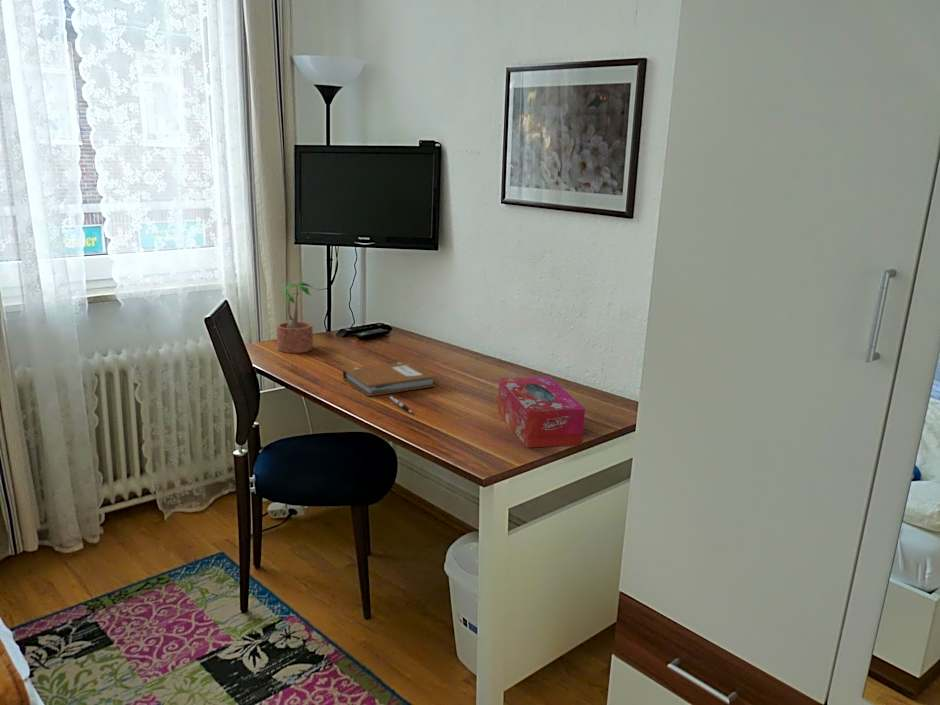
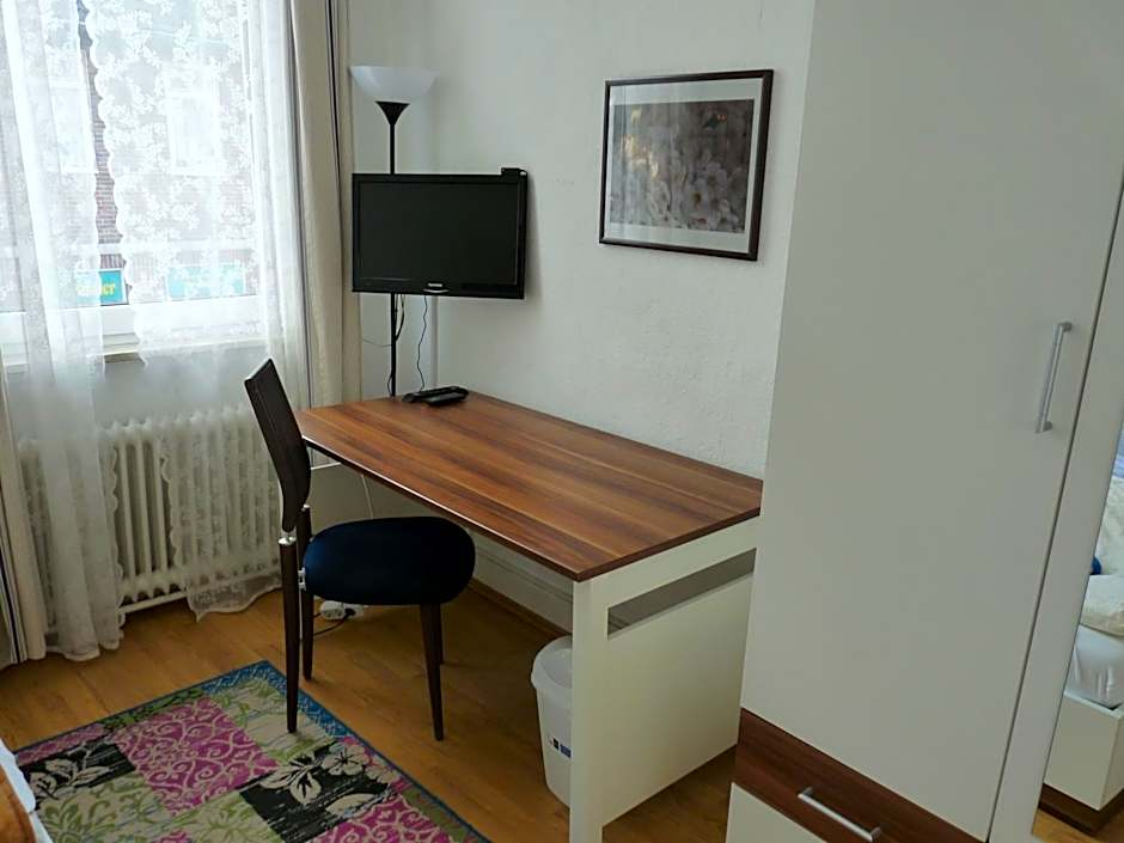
- notebook (390, 377)
- potted plant (296, 316)
- tissue box (538, 409)
- pen (401, 404)
